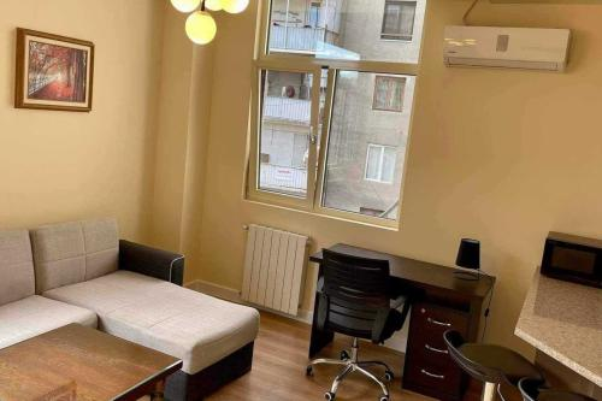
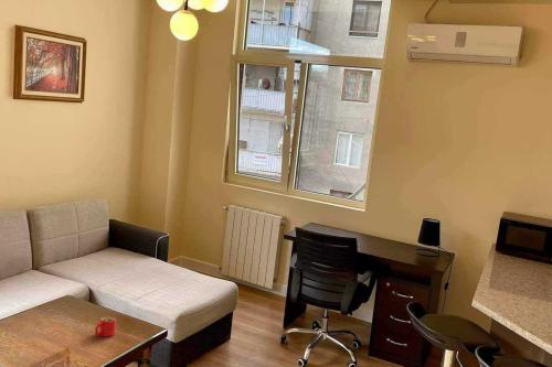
+ mug (104, 327)
